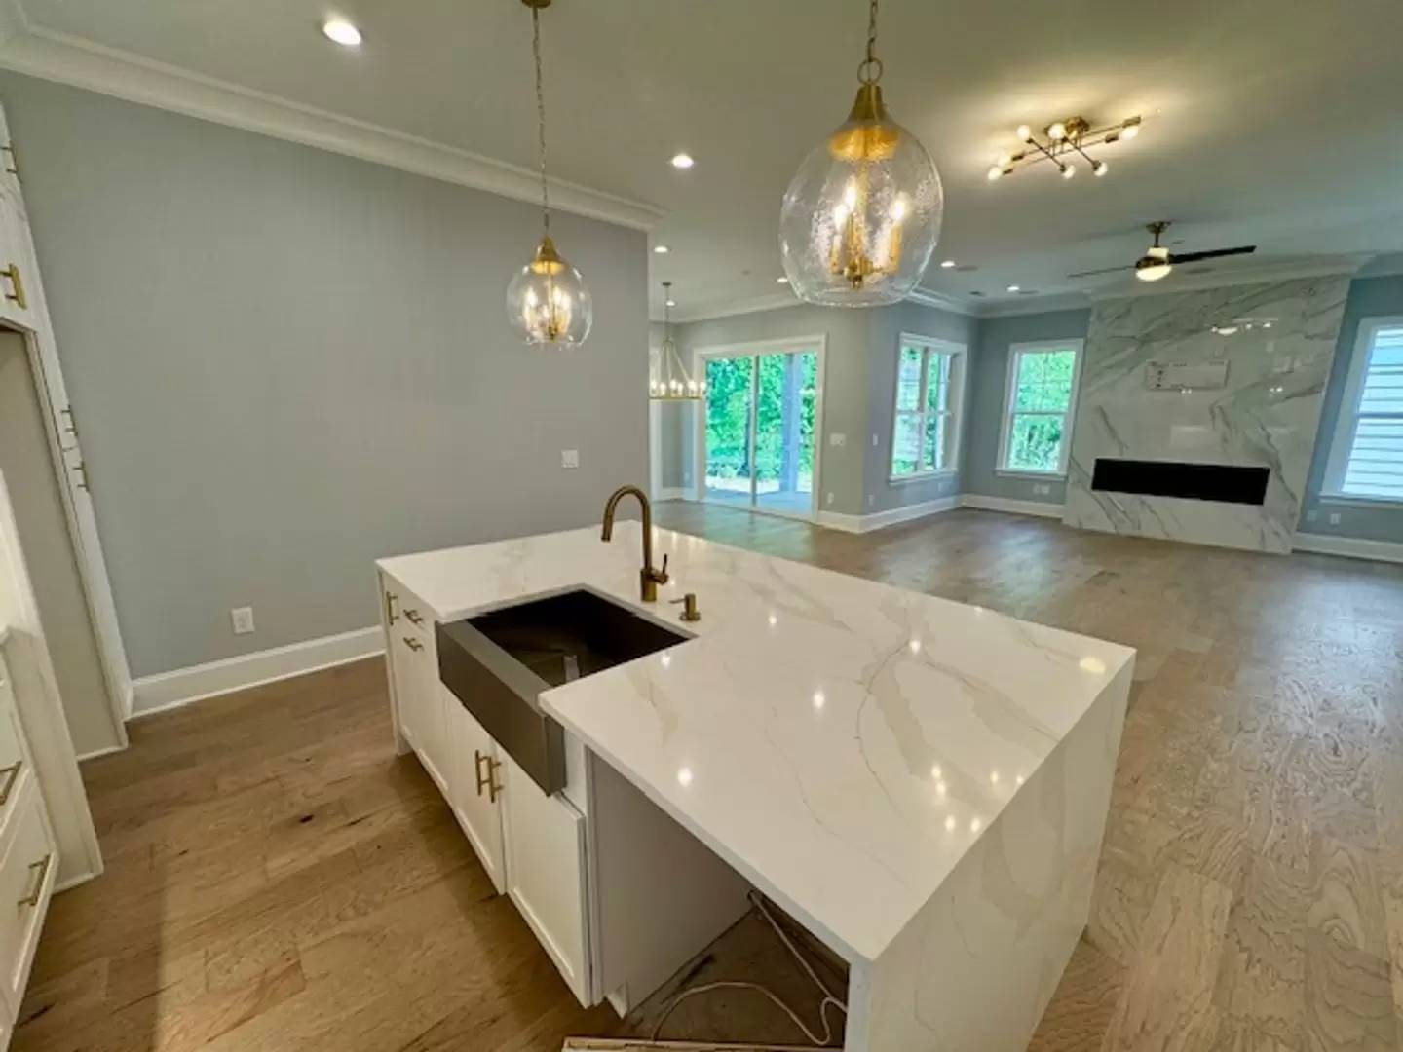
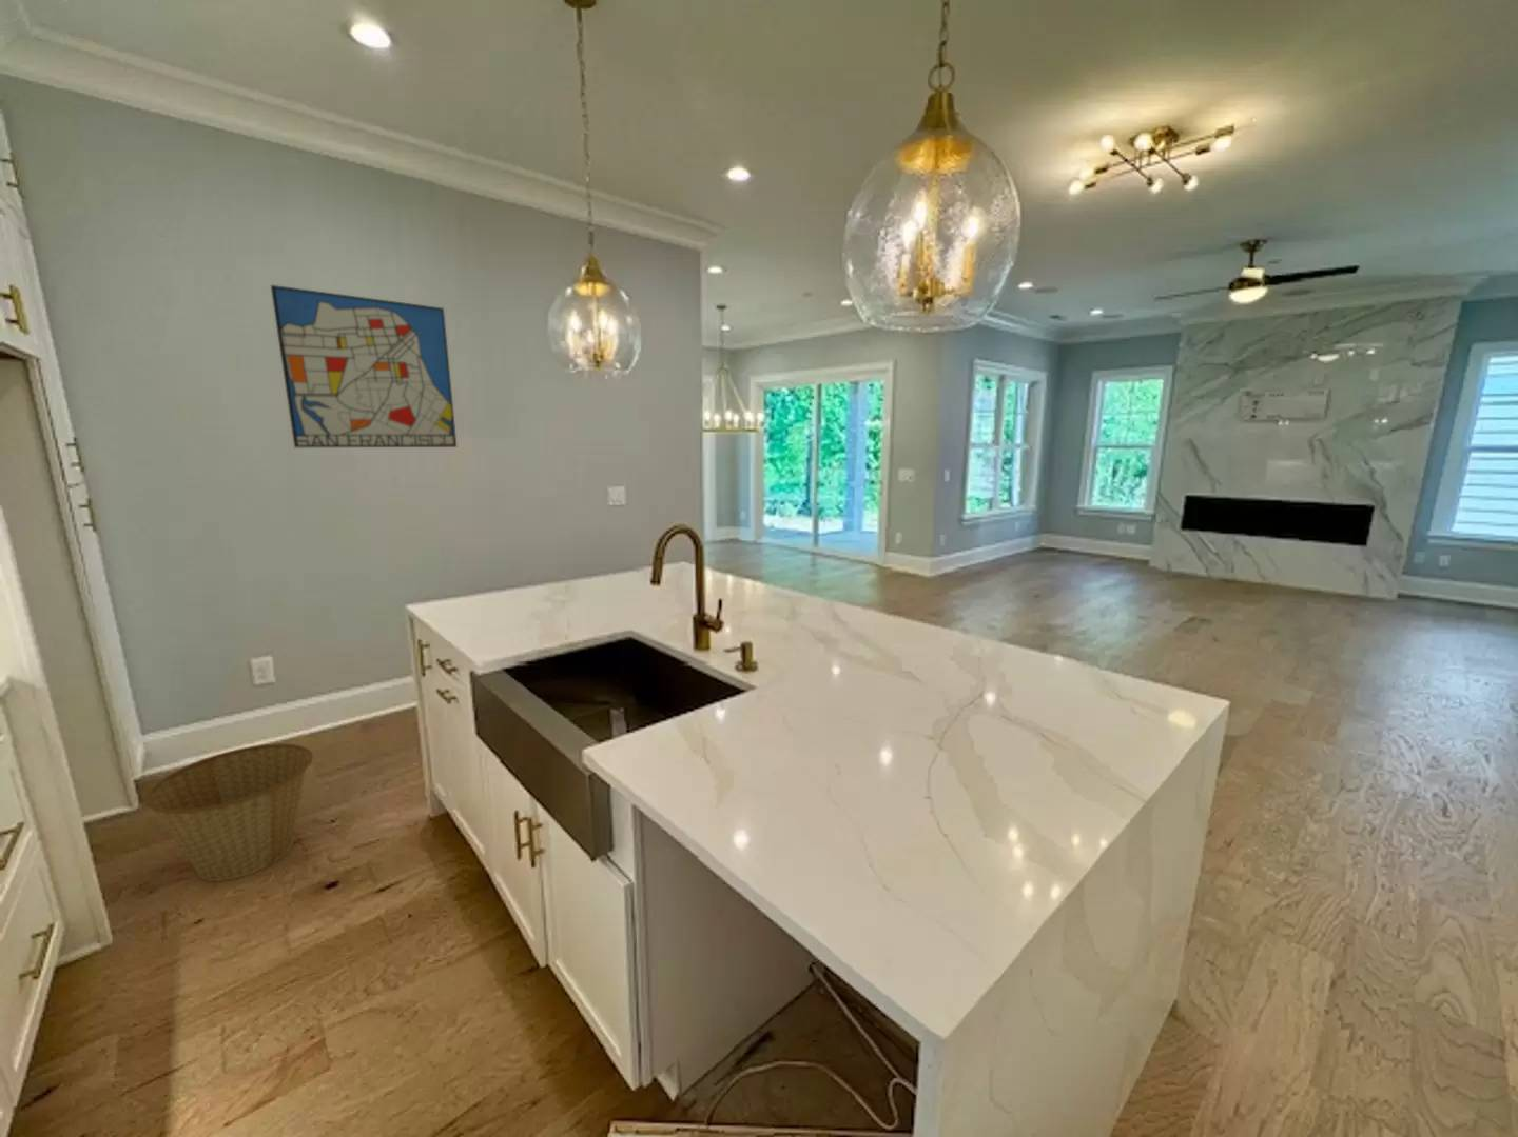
+ wall art (372, 374)
+ basket (241, 815)
